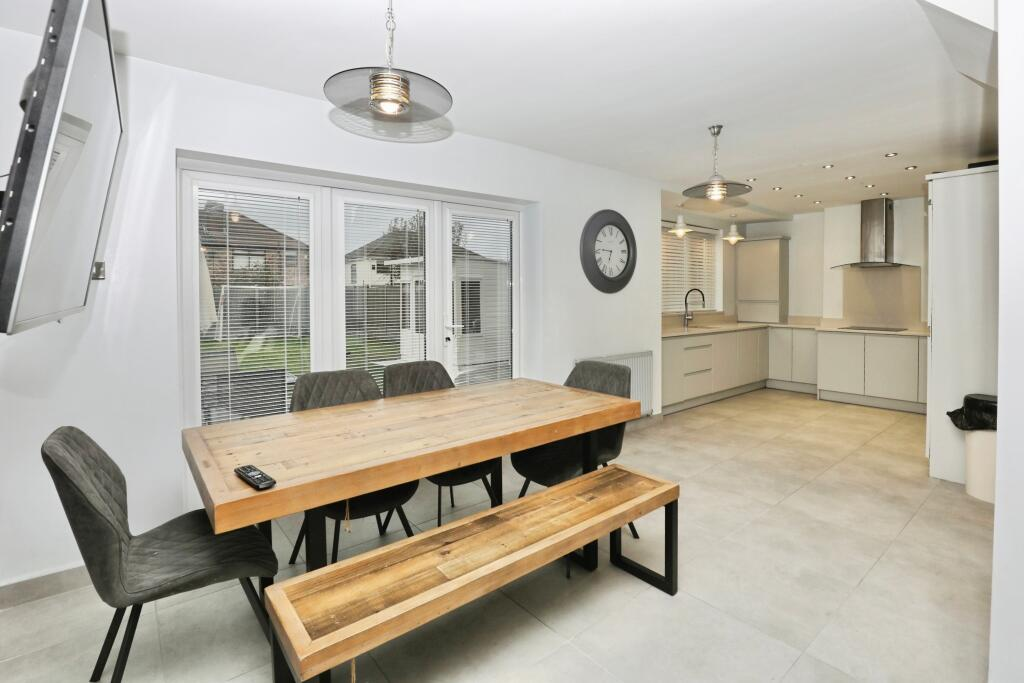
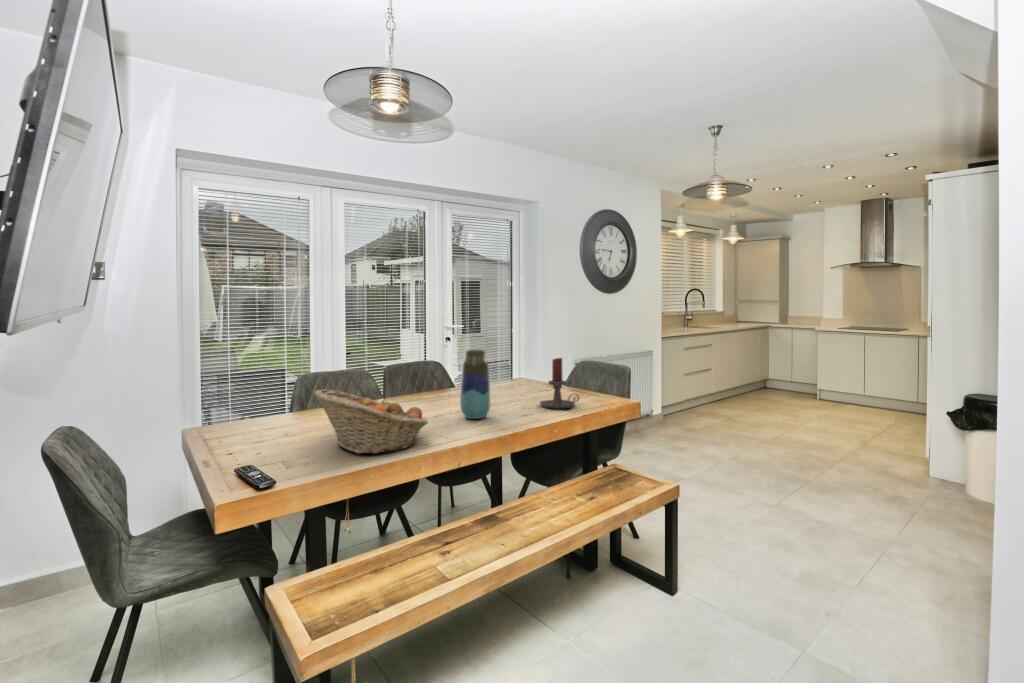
+ fruit basket (371, 416)
+ vase (475, 383)
+ candle holder (561, 381)
